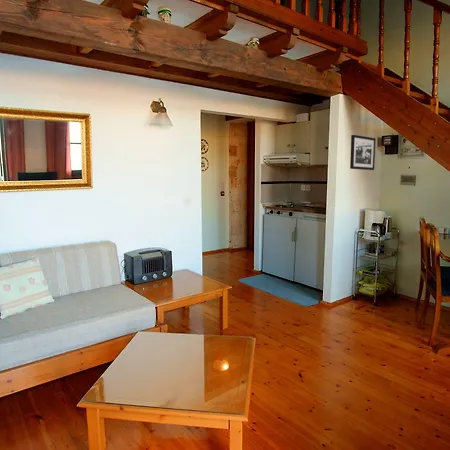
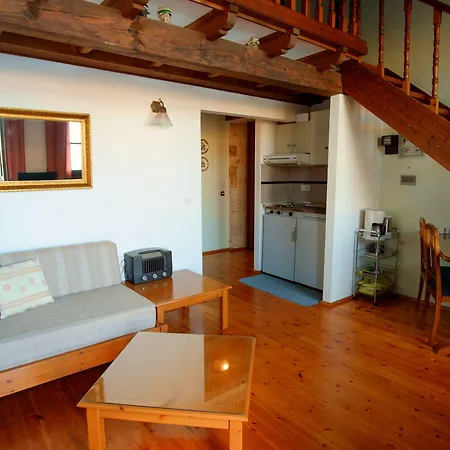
- picture frame (363, 153)
